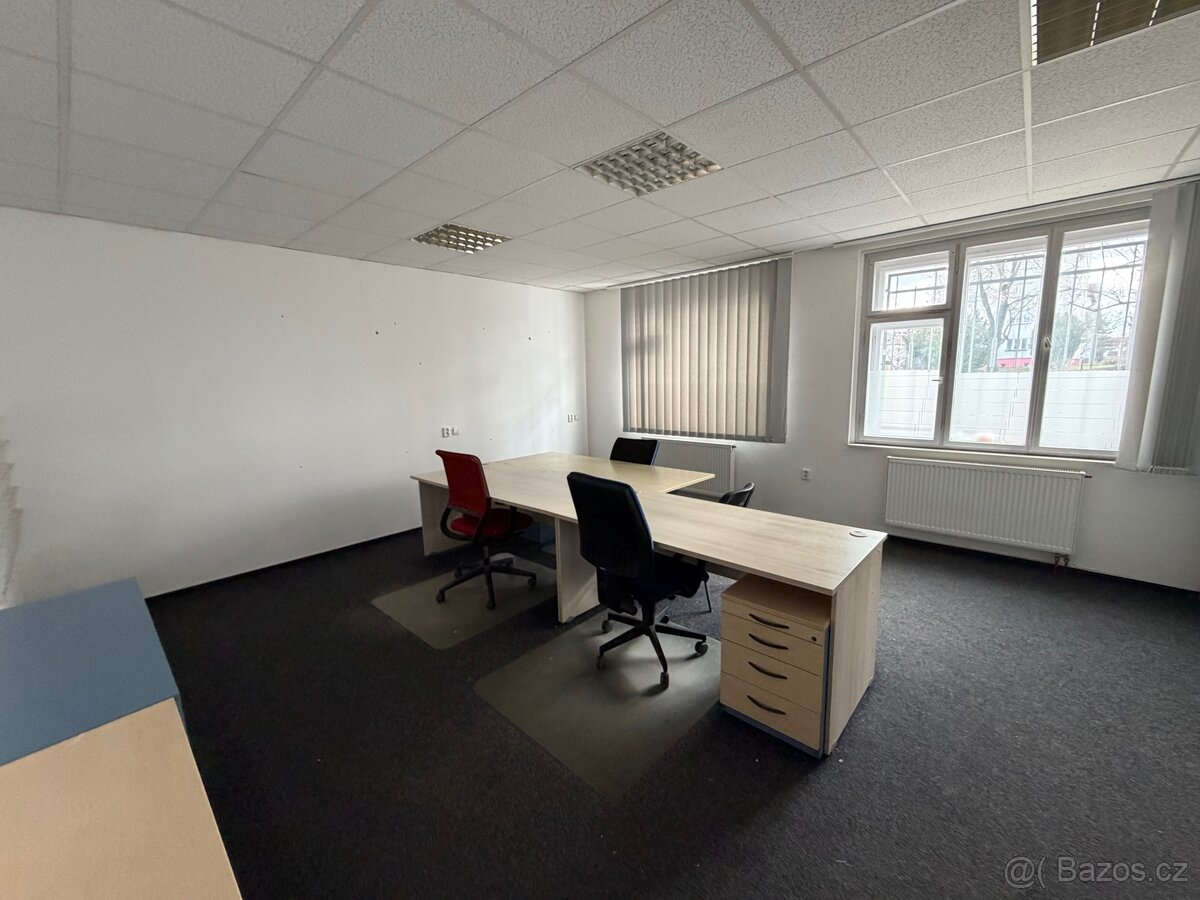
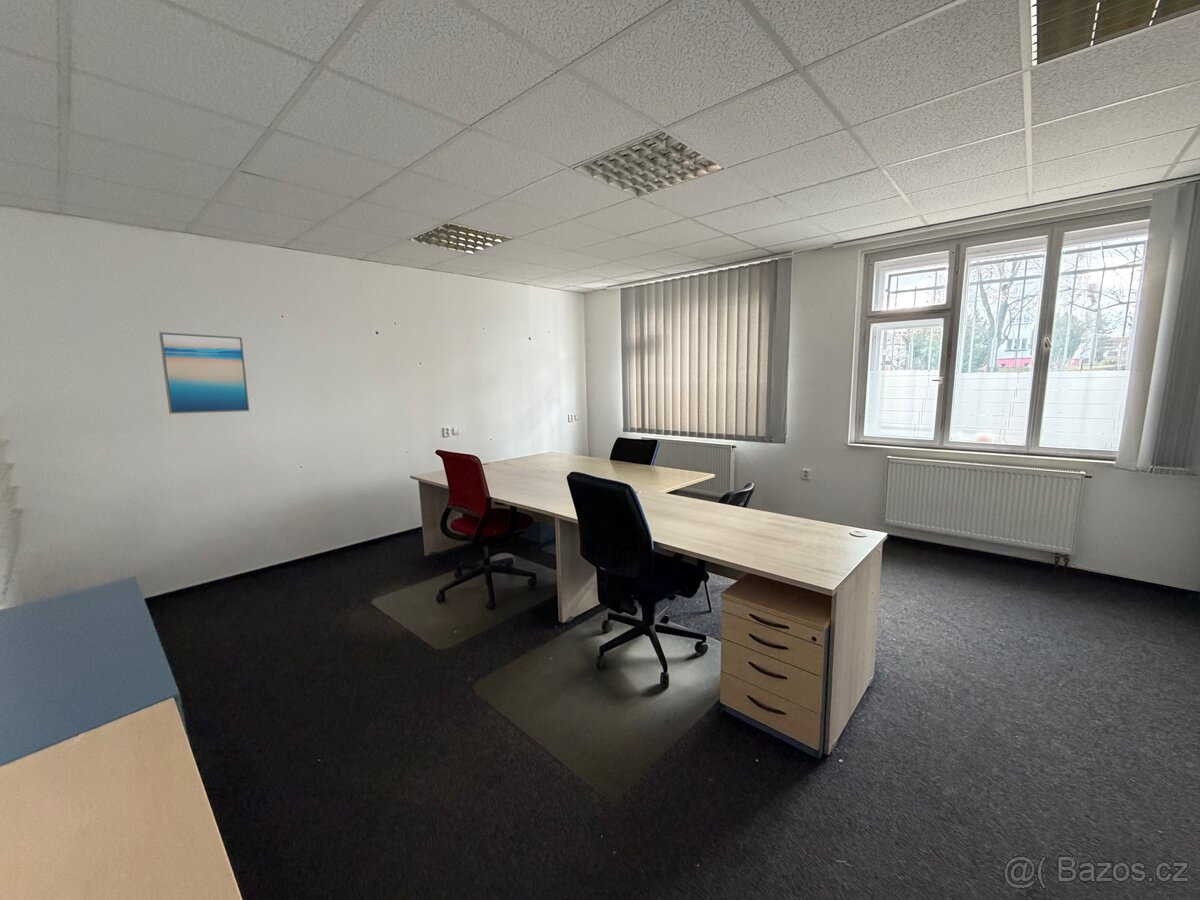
+ wall art (206, 374)
